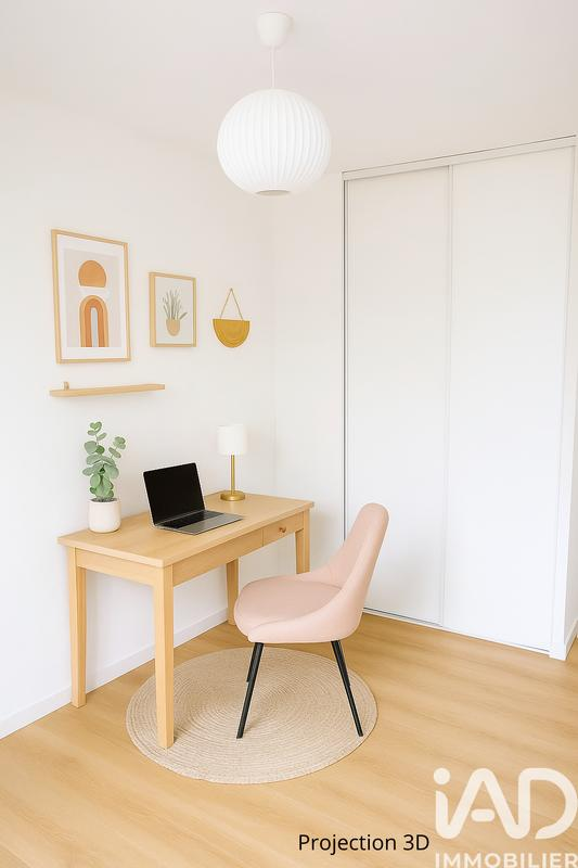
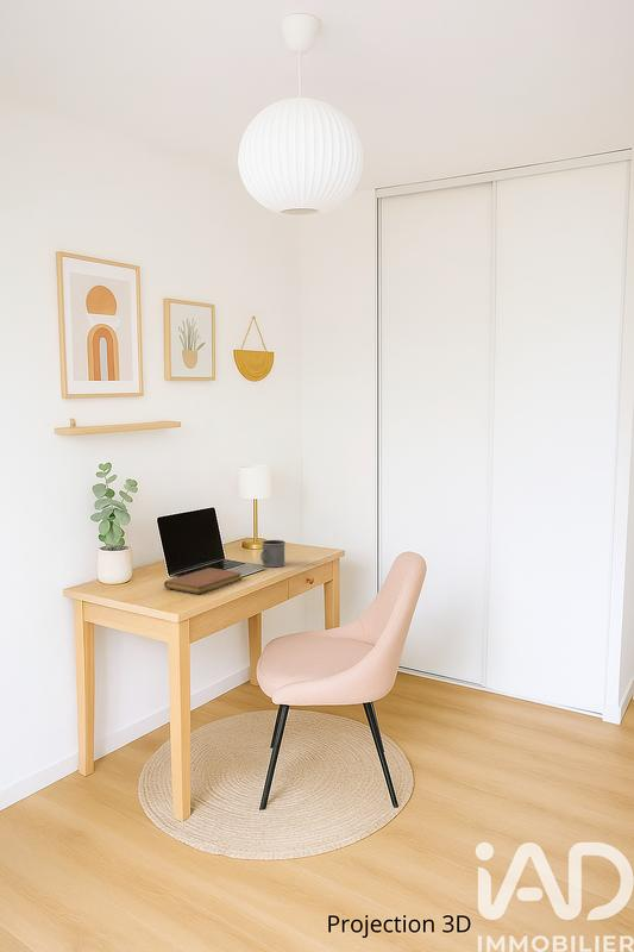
+ mug (271, 553)
+ notebook (203, 580)
